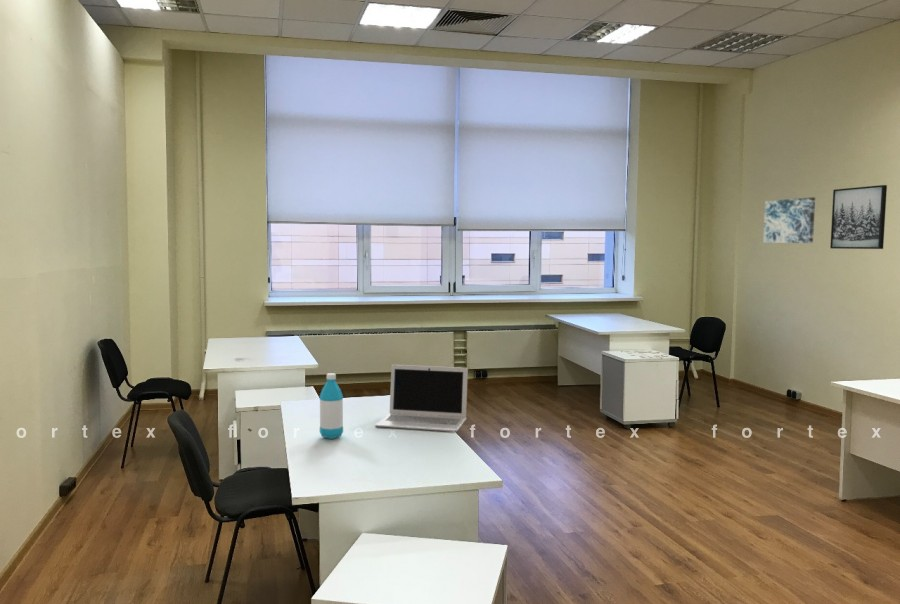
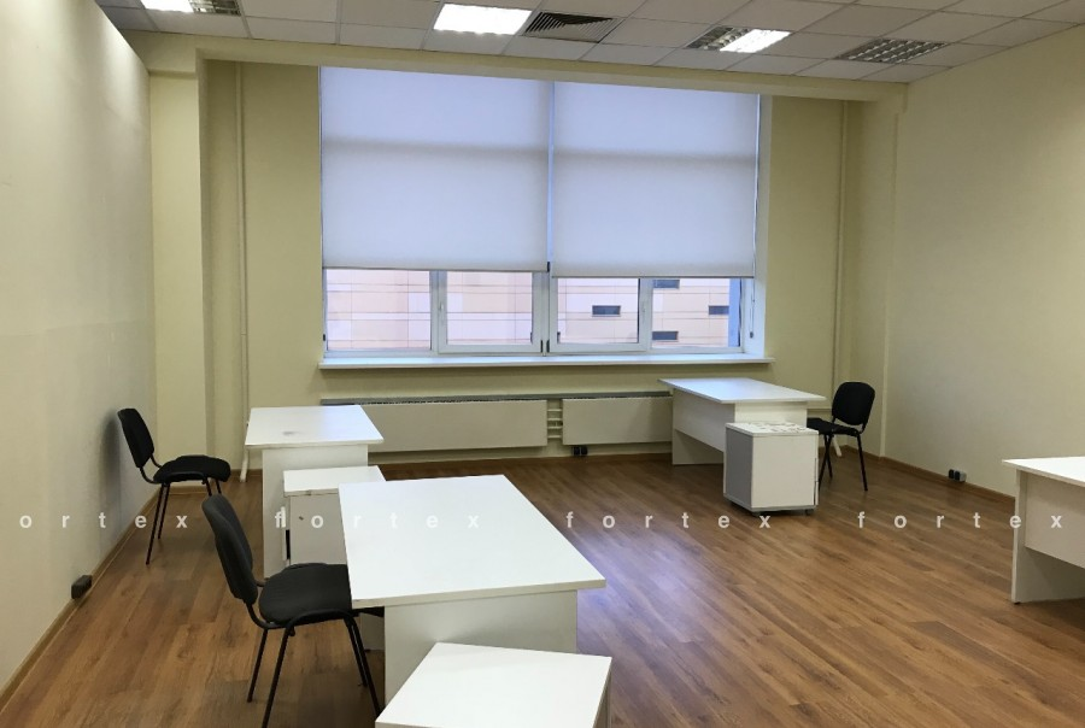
- wall art (857, 218)
- water bottle (331, 405)
- laptop (422, 396)
- wall art (788, 221)
